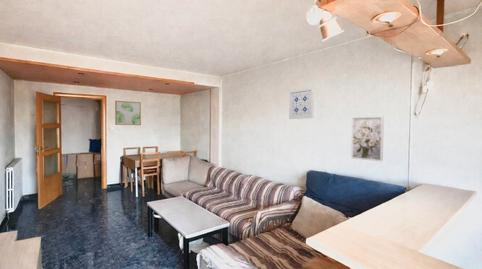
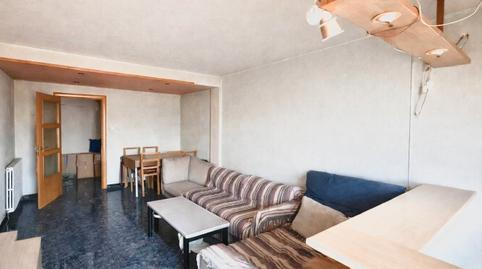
- wall art (366, 138)
- wall art (300, 104)
- wall art (128, 113)
